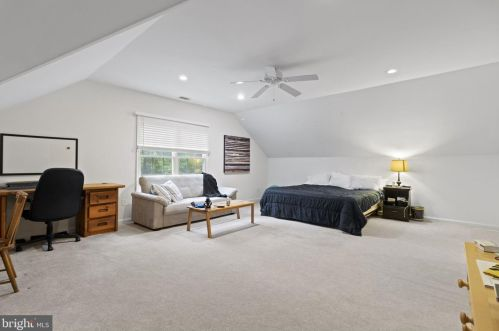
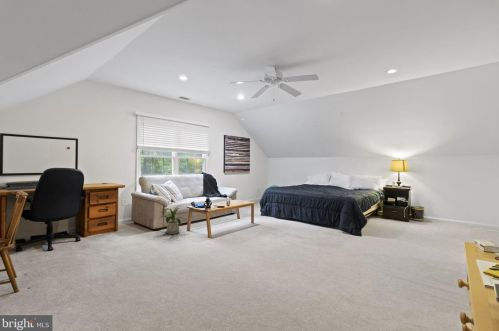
+ house plant (172, 218)
